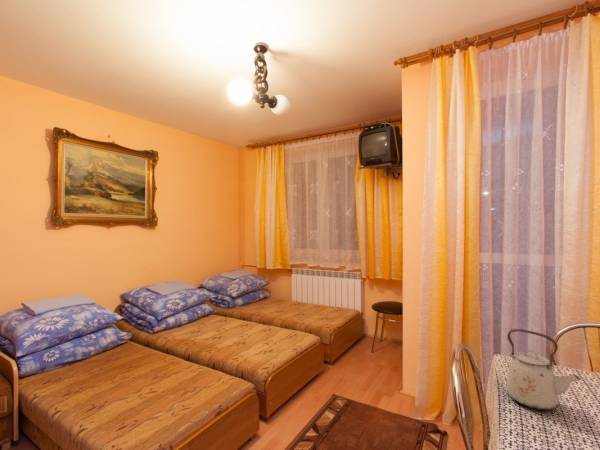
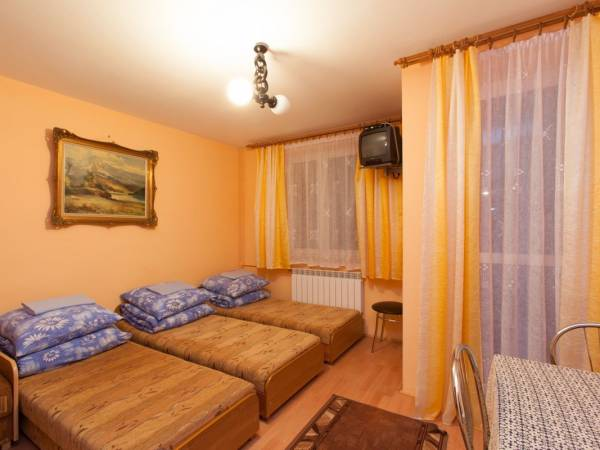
- kettle (541, 369)
